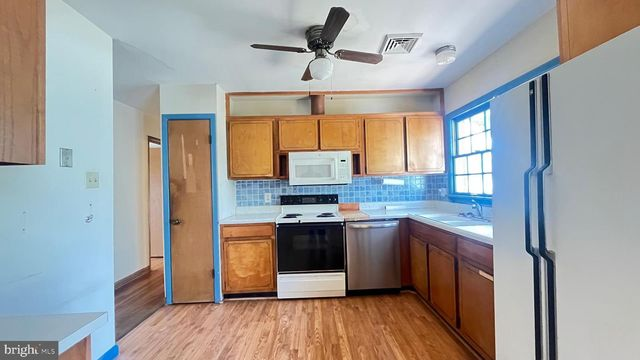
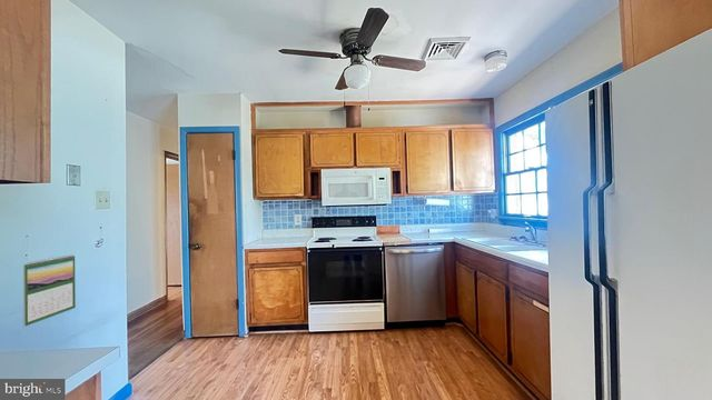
+ calendar (51, 287)
